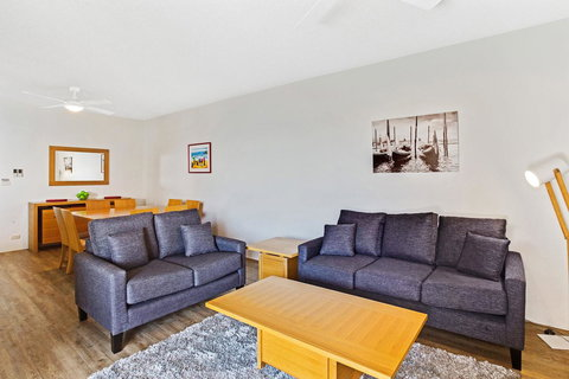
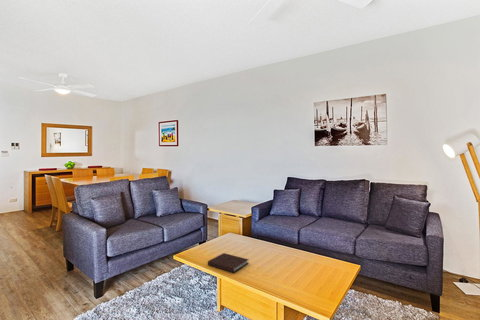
+ notebook (228, 262)
